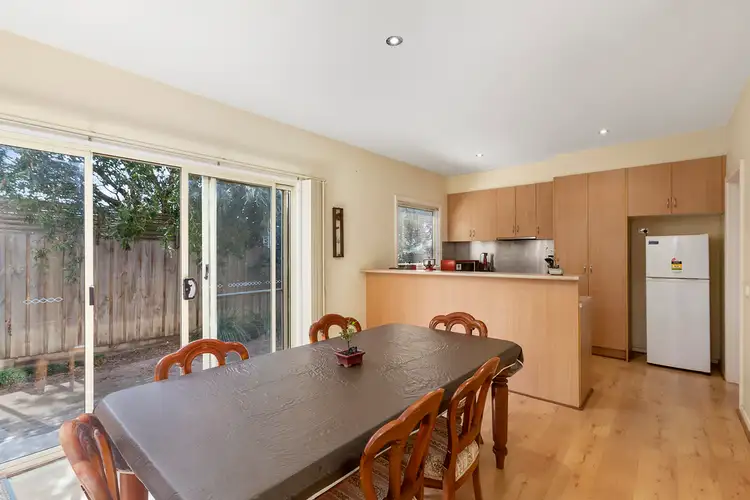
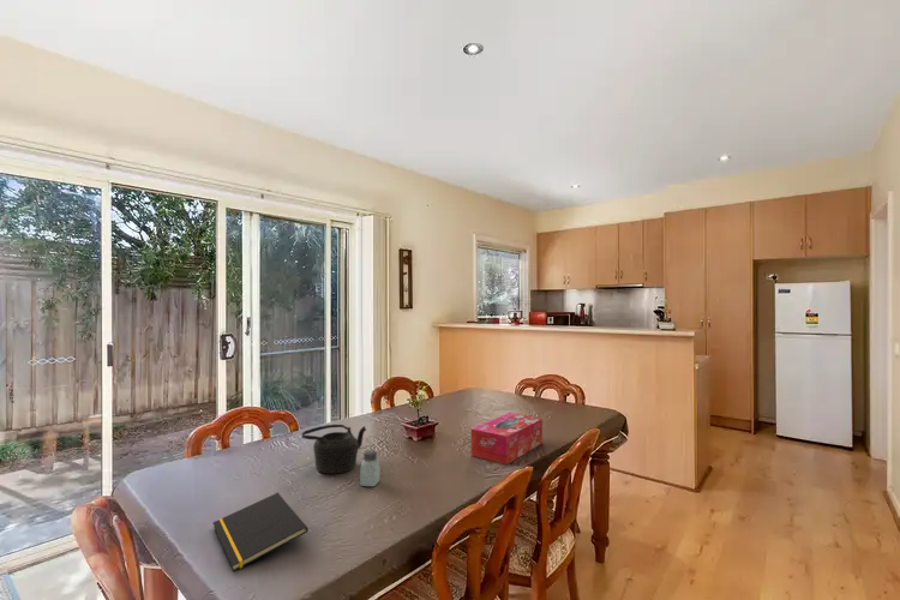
+ tissue box (508, 436)
+ notepad (258, 527)
+ teapot (337, 446)
+ saltshaker (370, 467)
